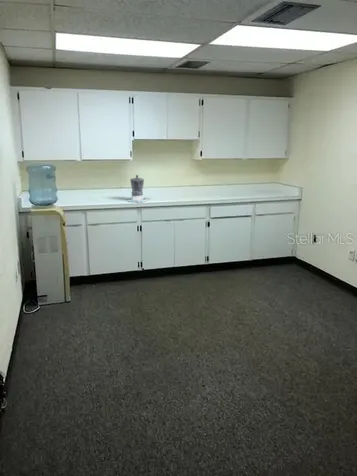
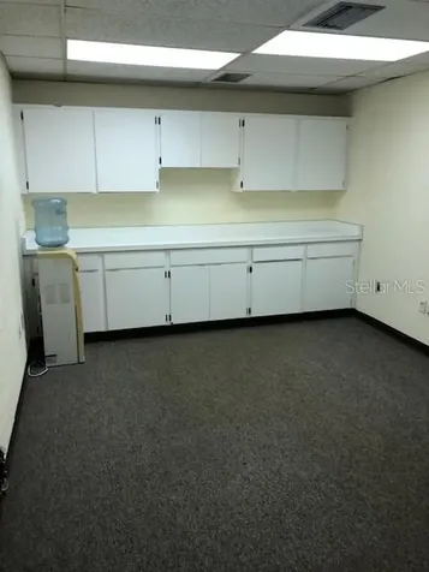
- coffee maker (137, 188)
